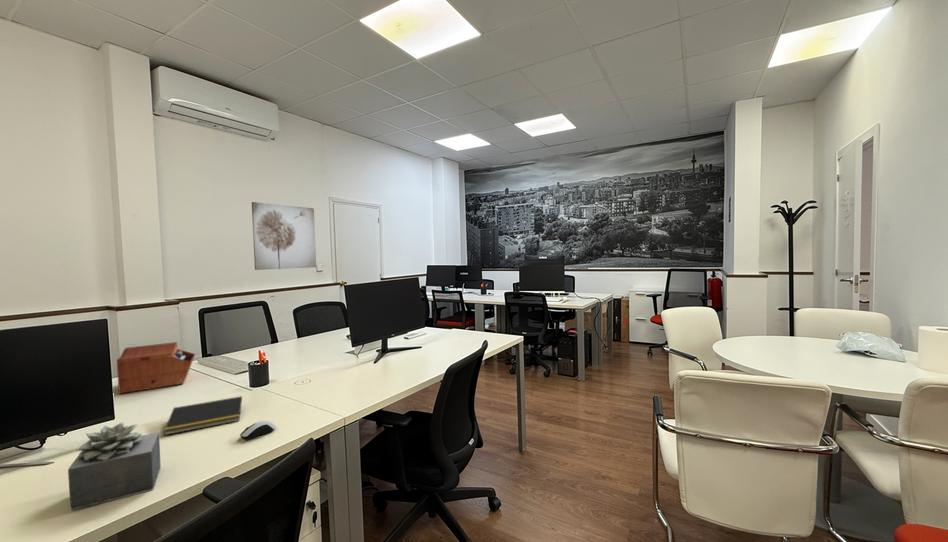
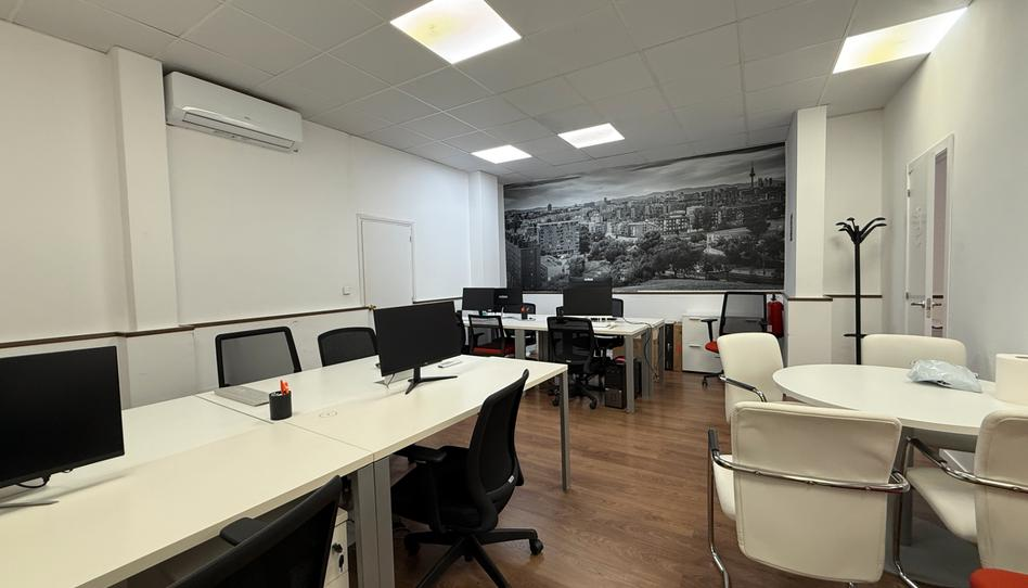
- succulent plant (117, 456)
- notepad (206, 414)
- sewing box (159, 364)
- computer mouse (258, 428)
- wall art (286, 237)
